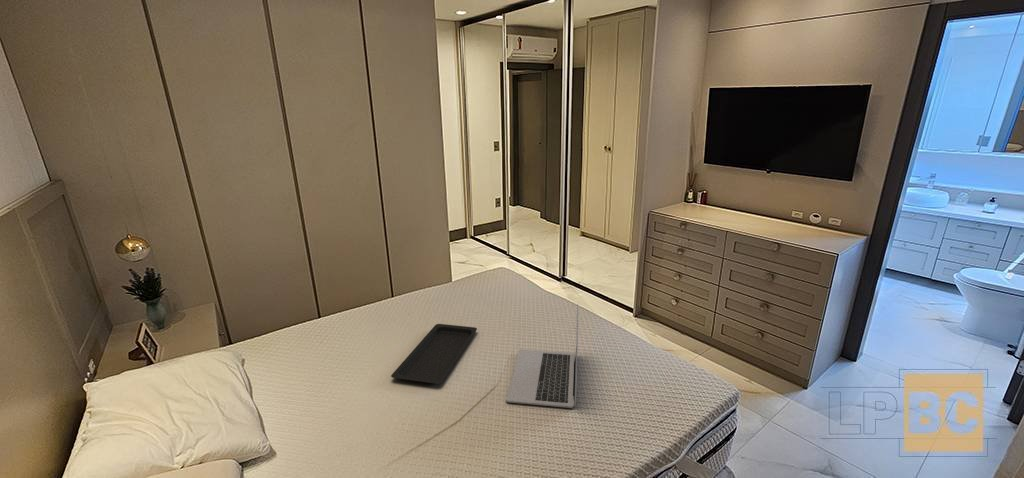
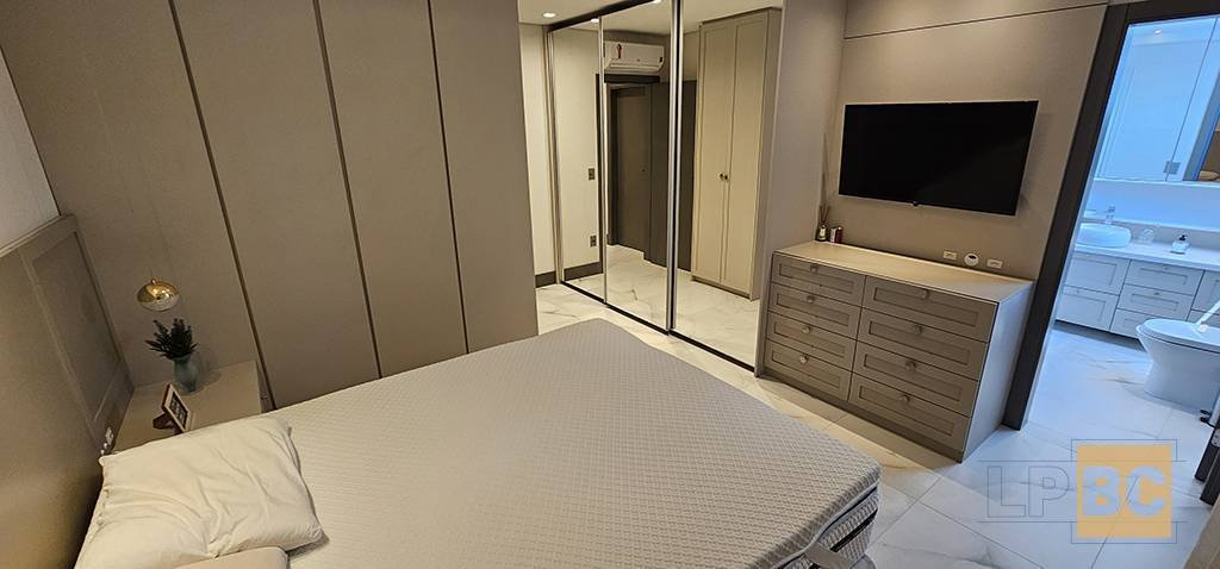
- laptop (544, 351)
- serving tray (438, 352)
